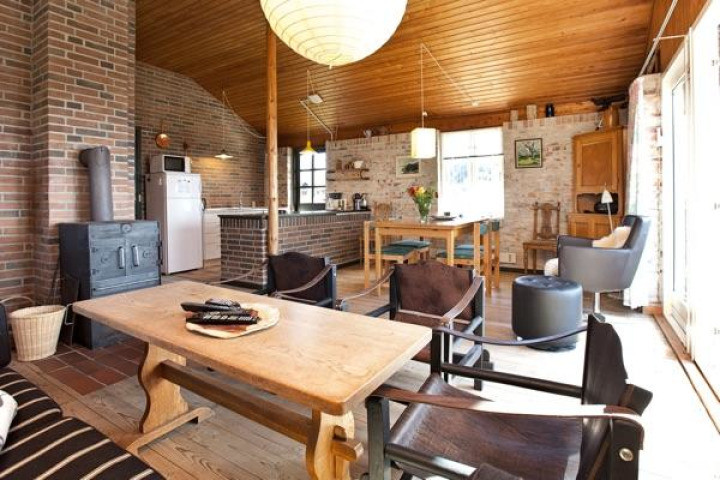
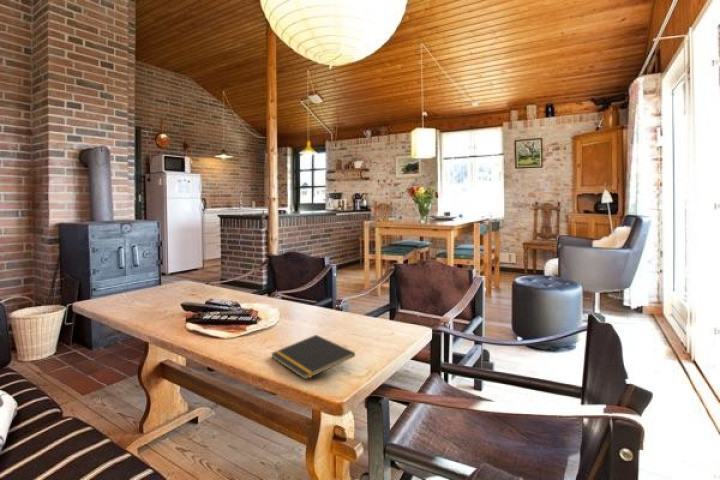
+ notepad (311, 354)
